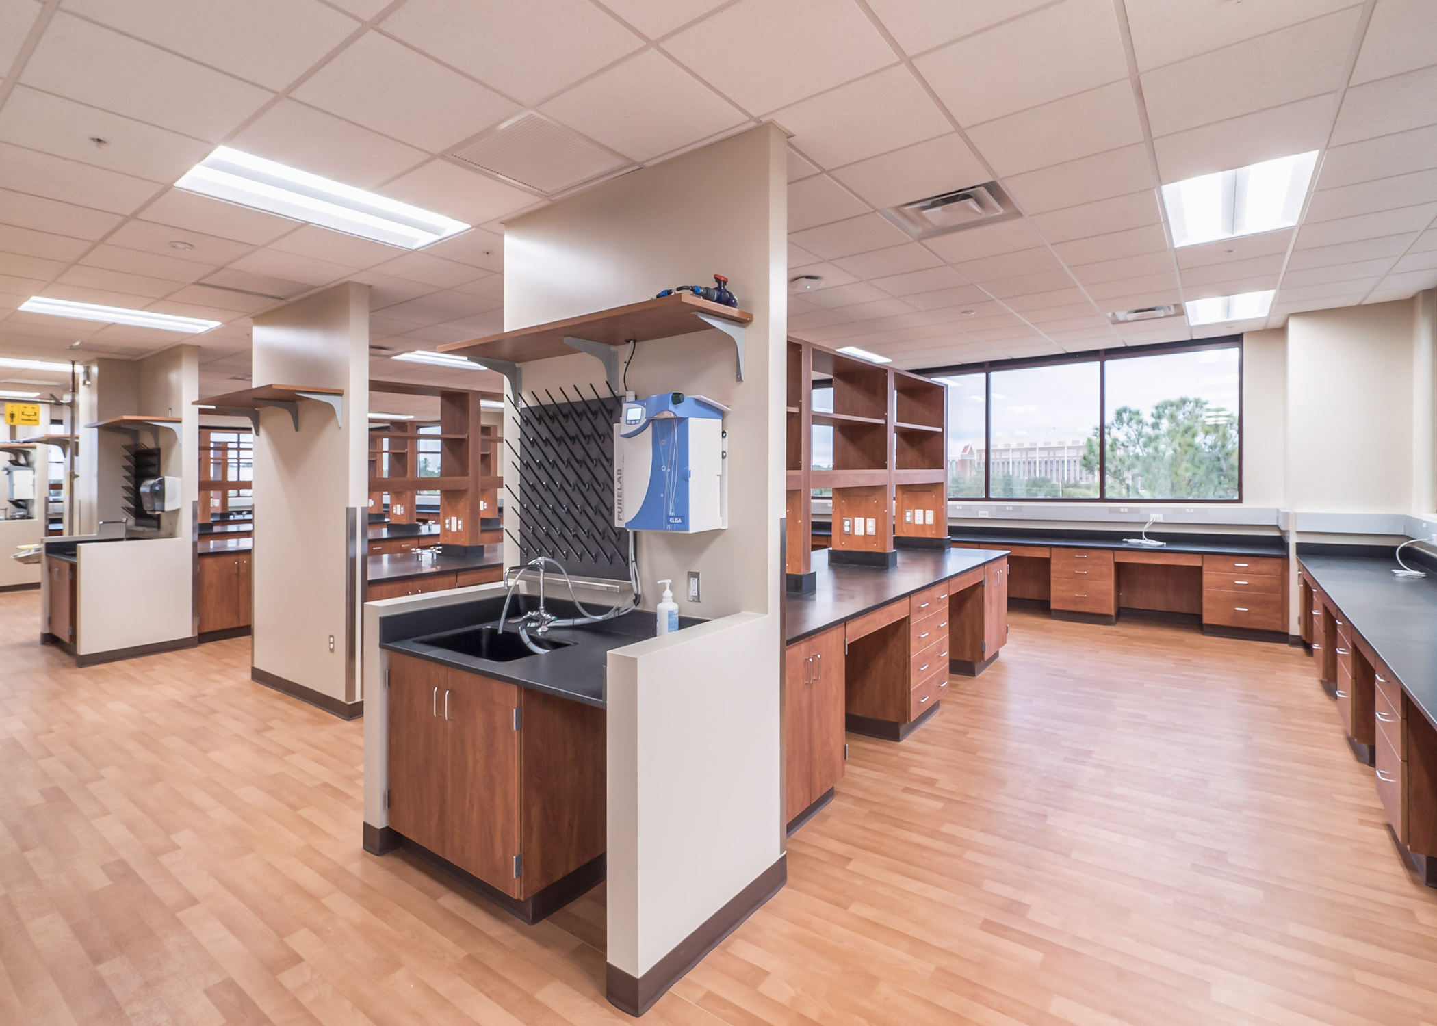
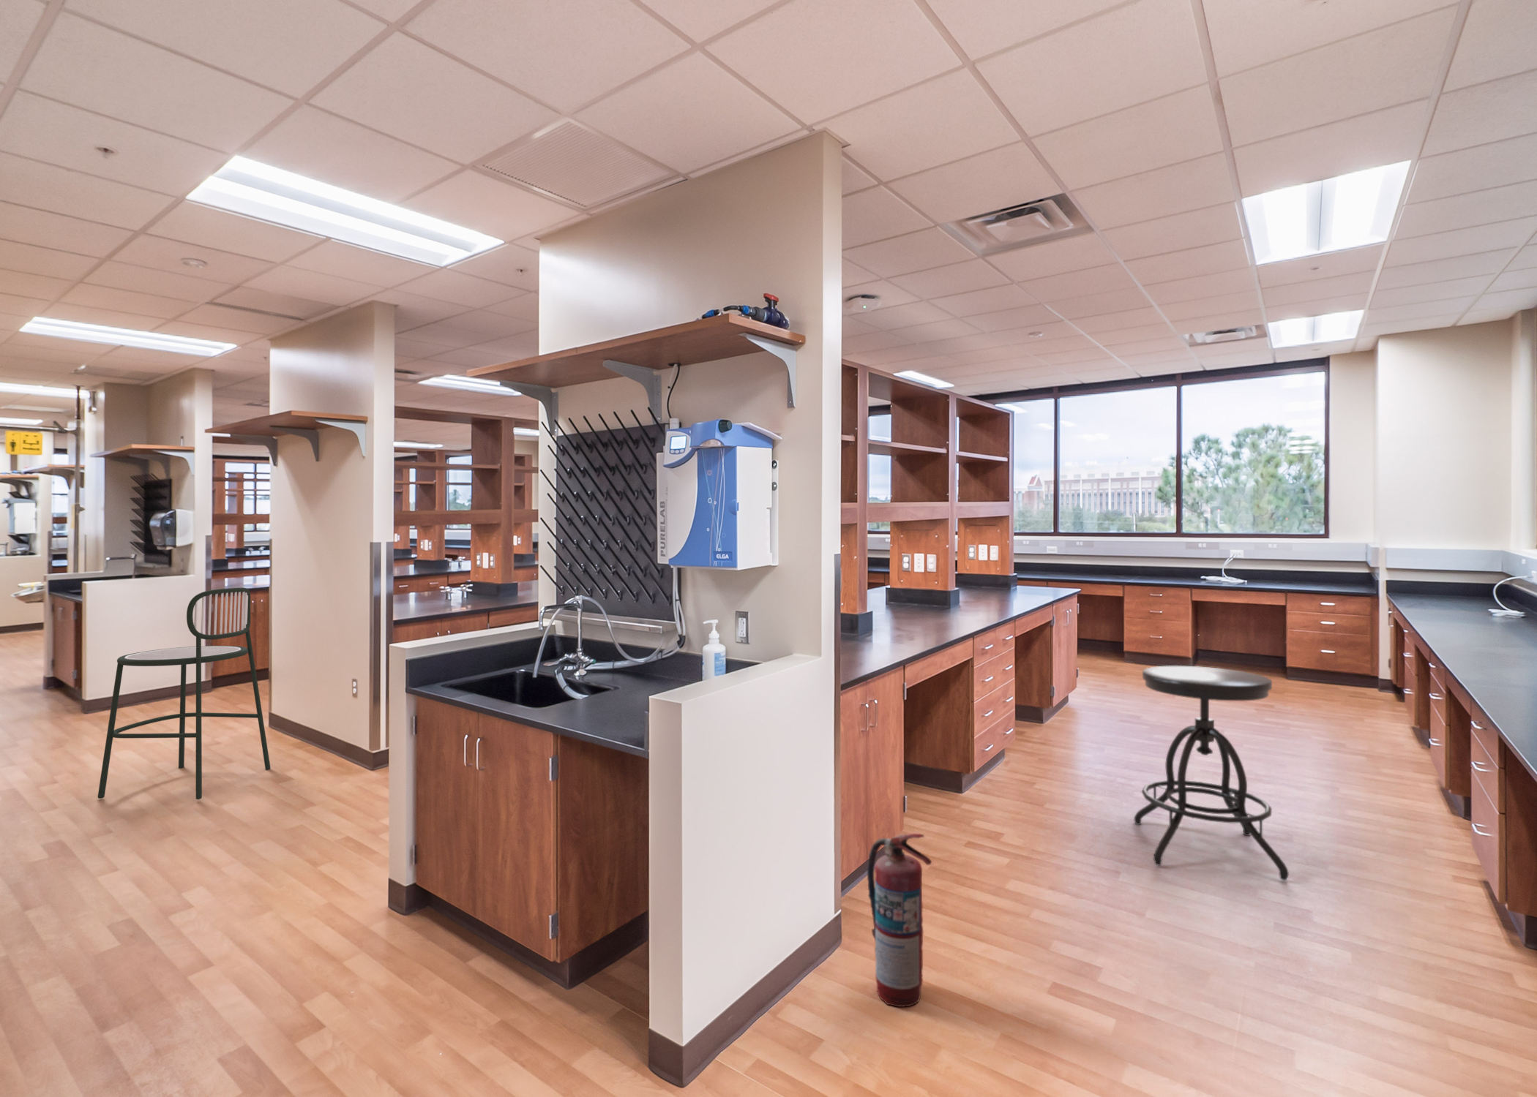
+ fire extinguisher (897, 908)
+ stool (1204, 755)
+ bar stool (185, 685)
